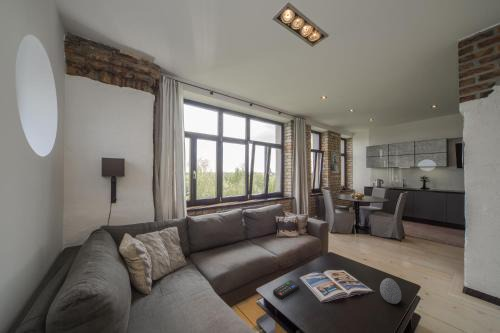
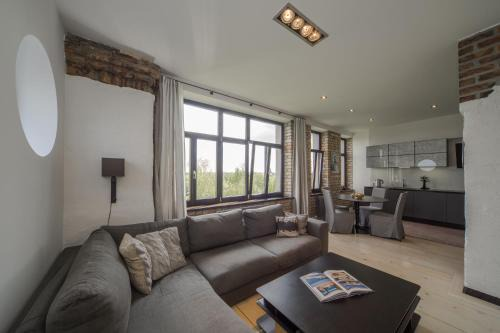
- decorative egg (390, 289)
- remote control (286, 288)
